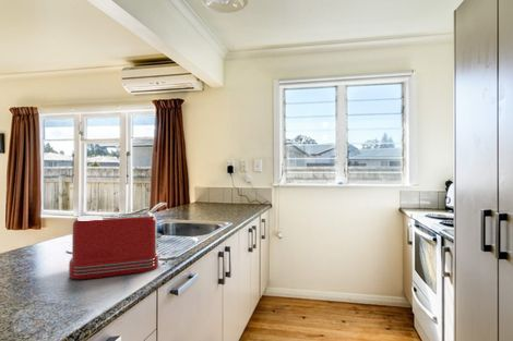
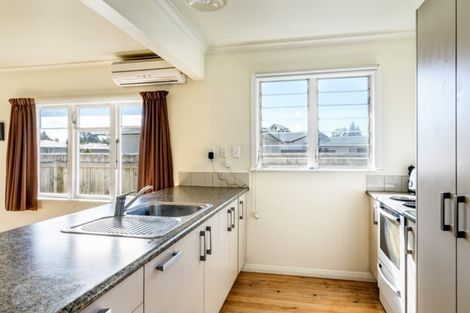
- toaster (116, 242)
